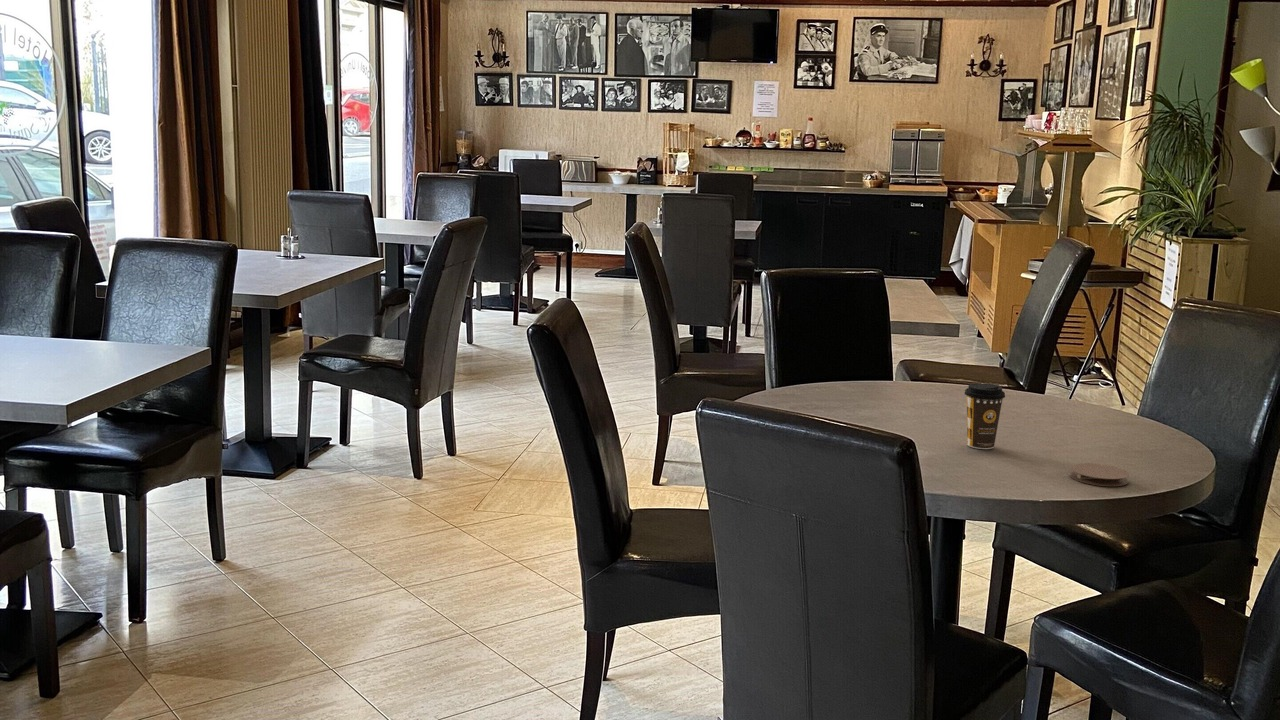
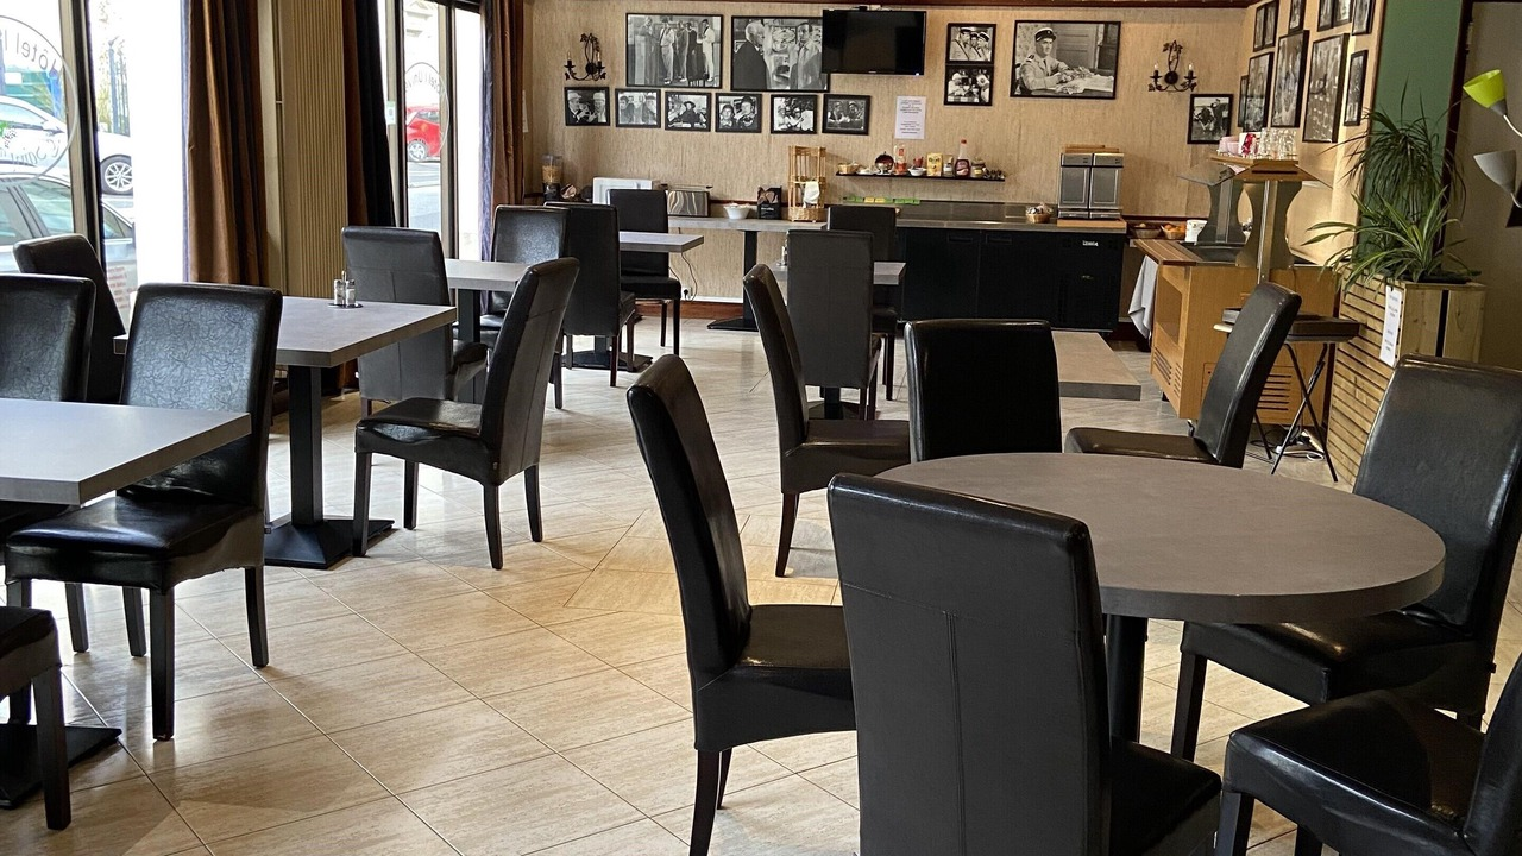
- coffee cup (982, 416)
- coaster (1099, 474)
